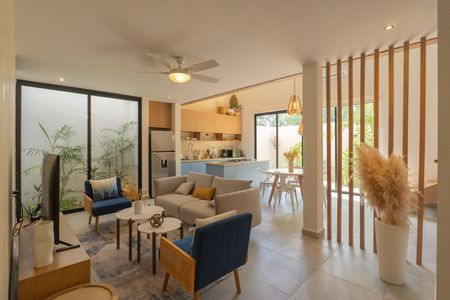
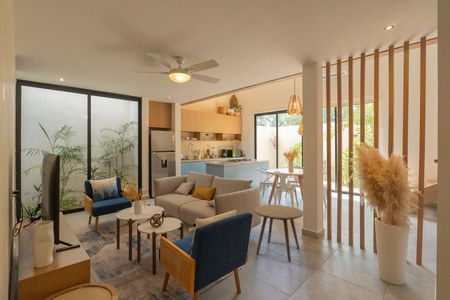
+ side table (284, 230)
